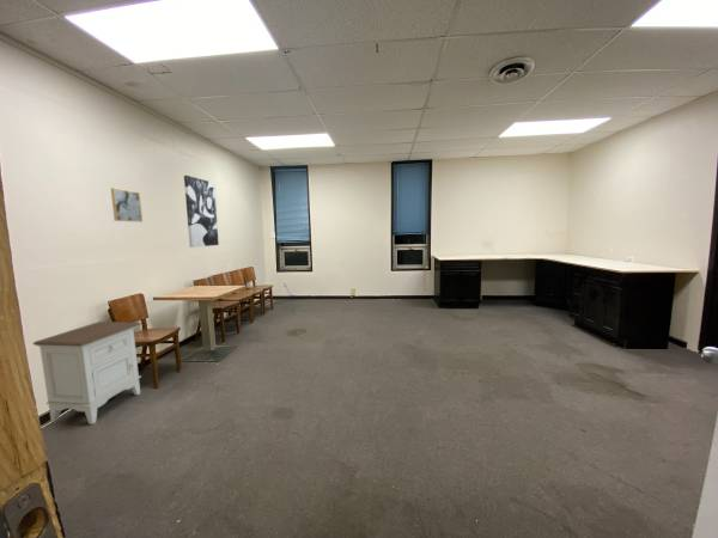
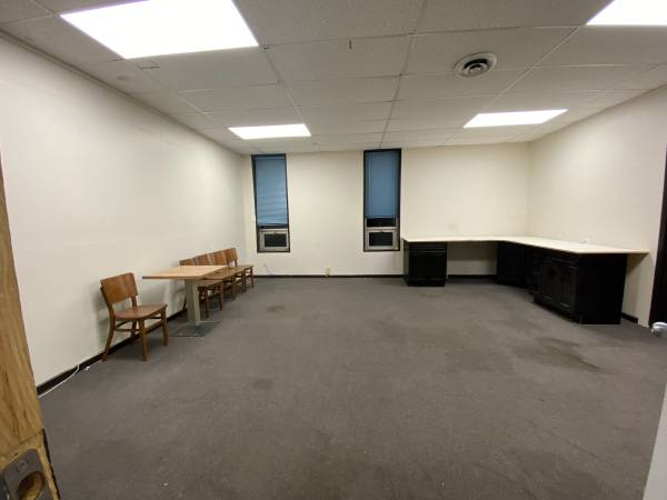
- nightstand (96, 369)
- wall art (202, 213)
- wall art (127, 206)
